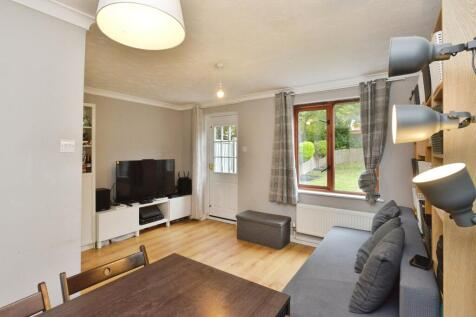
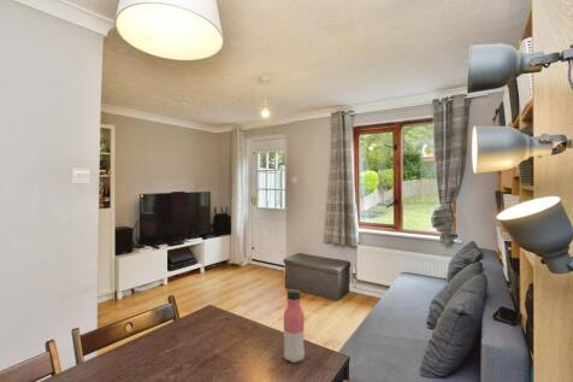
+ water bottle (294, 323)
